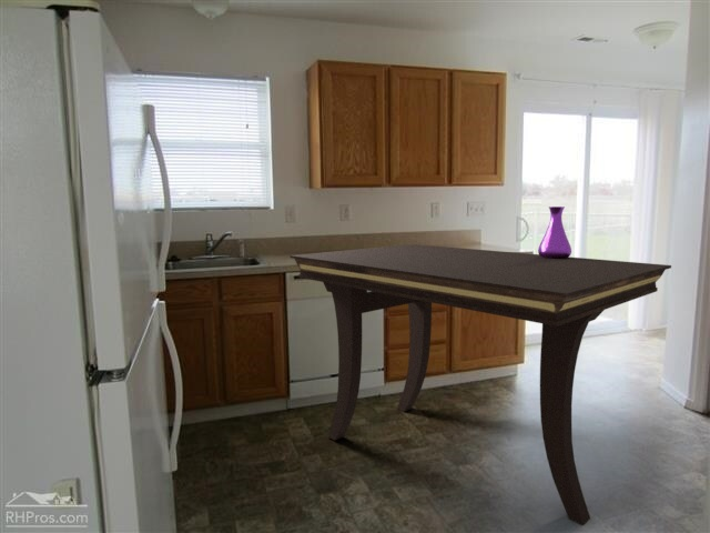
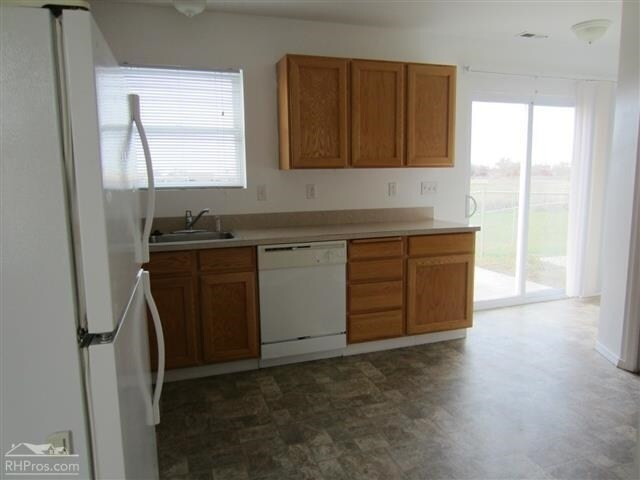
- vase (555, 231)
- dining table (428, 356)
